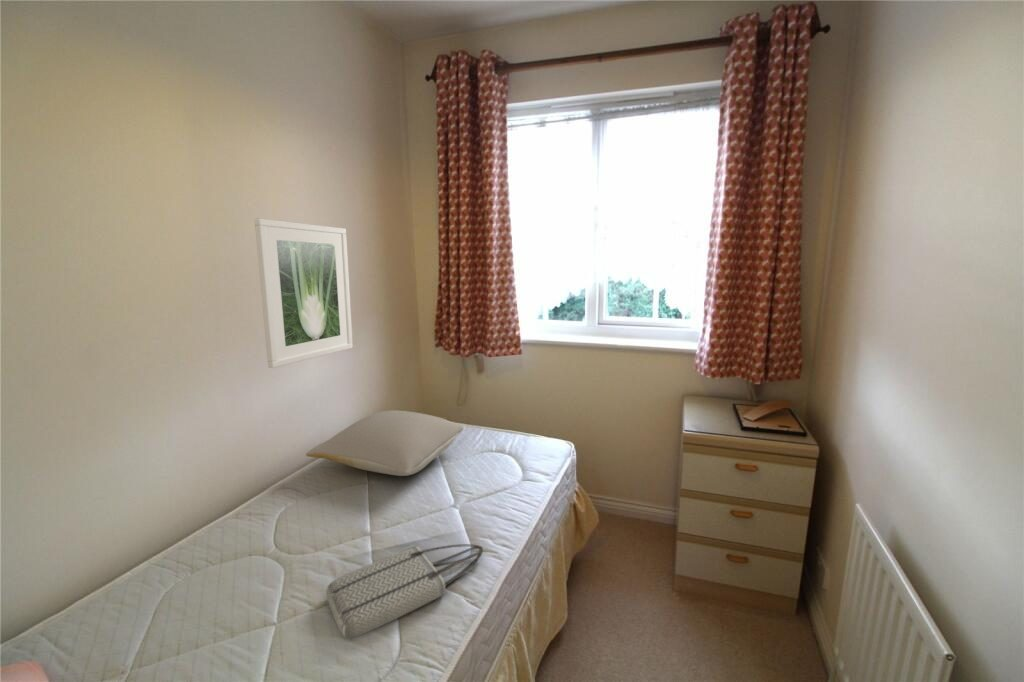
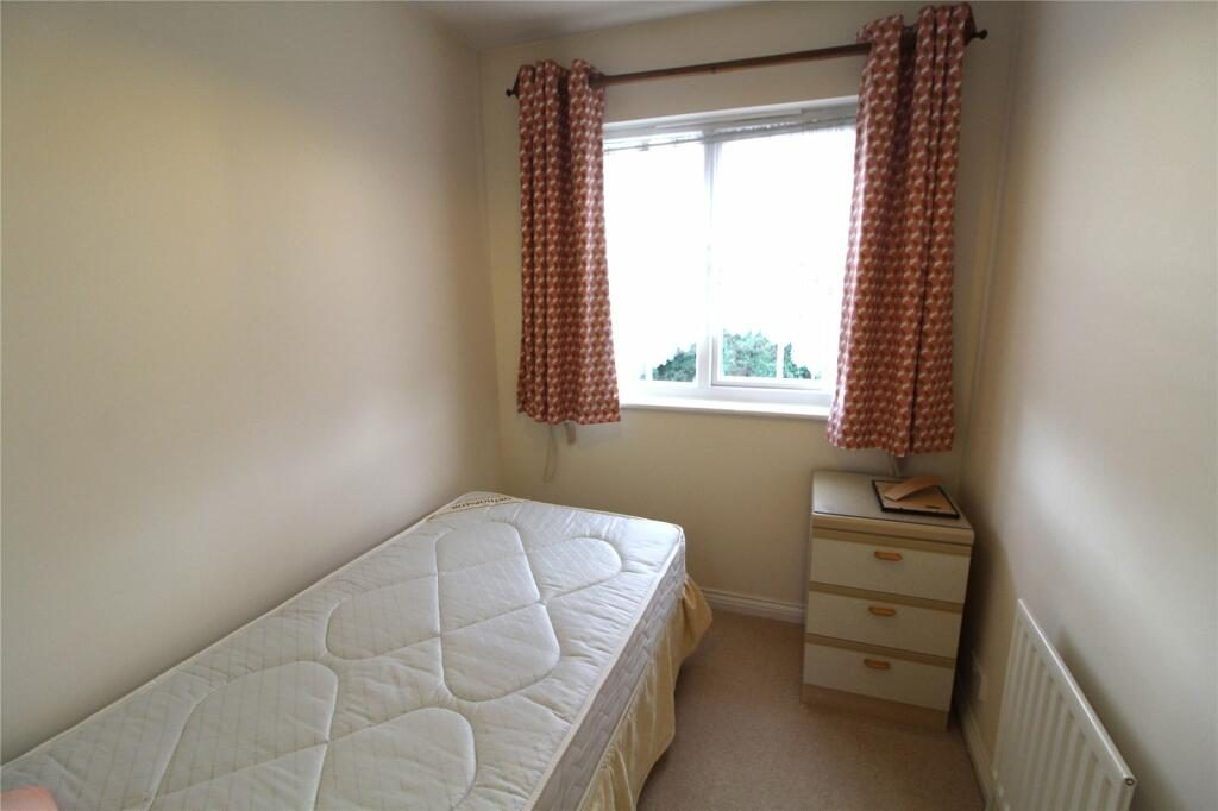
- pillow (390, 440)
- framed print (310, 292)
- tote bag (414, 575)
